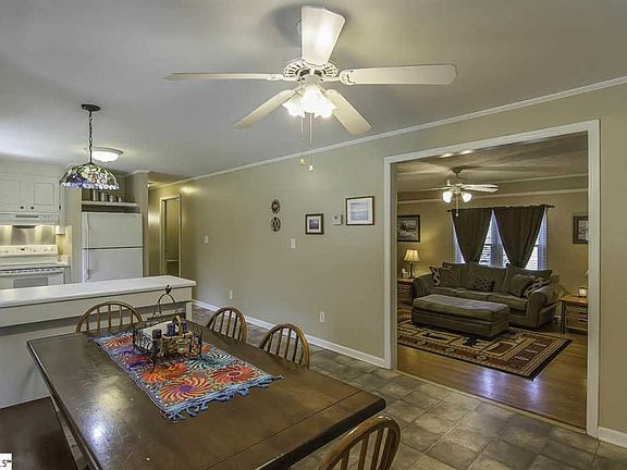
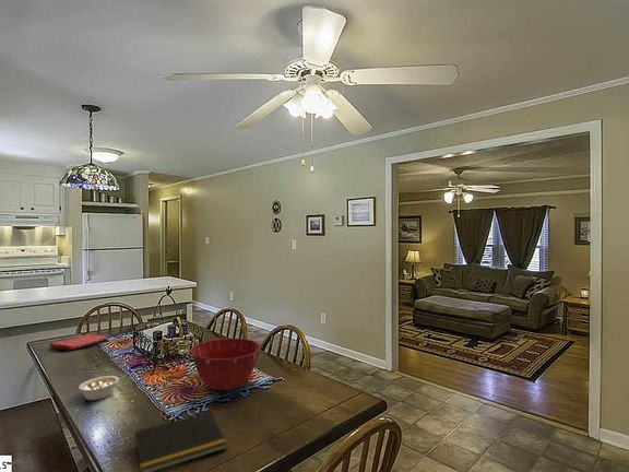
+ notepad (180, 439)
+ legume (100, 387)
+ dish towel (80, 341)
+ mixing bowl (226, 365)
